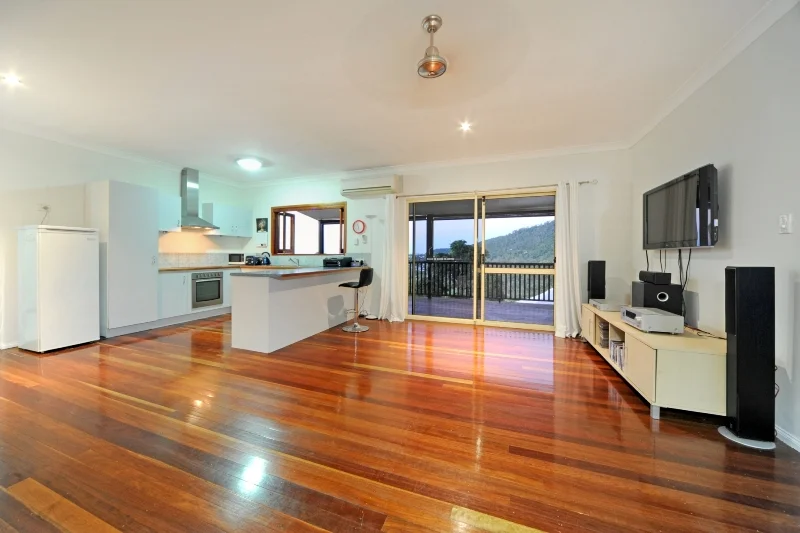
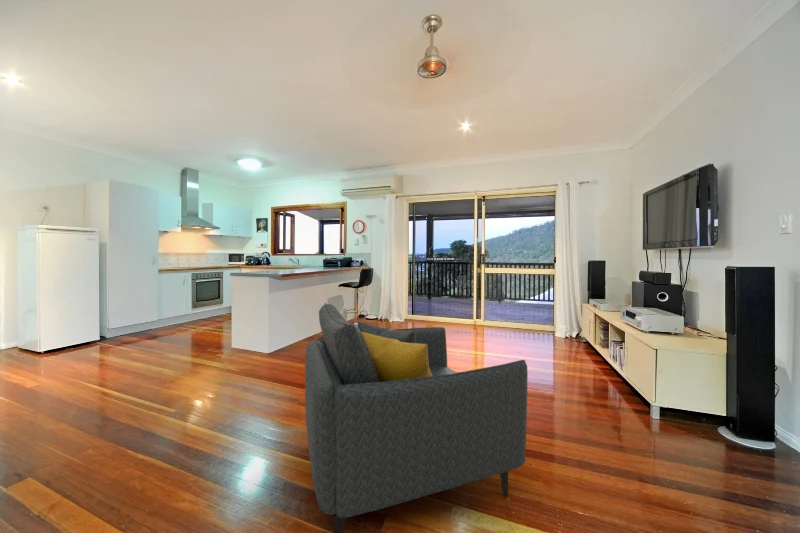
+ armchair (402, 386)
